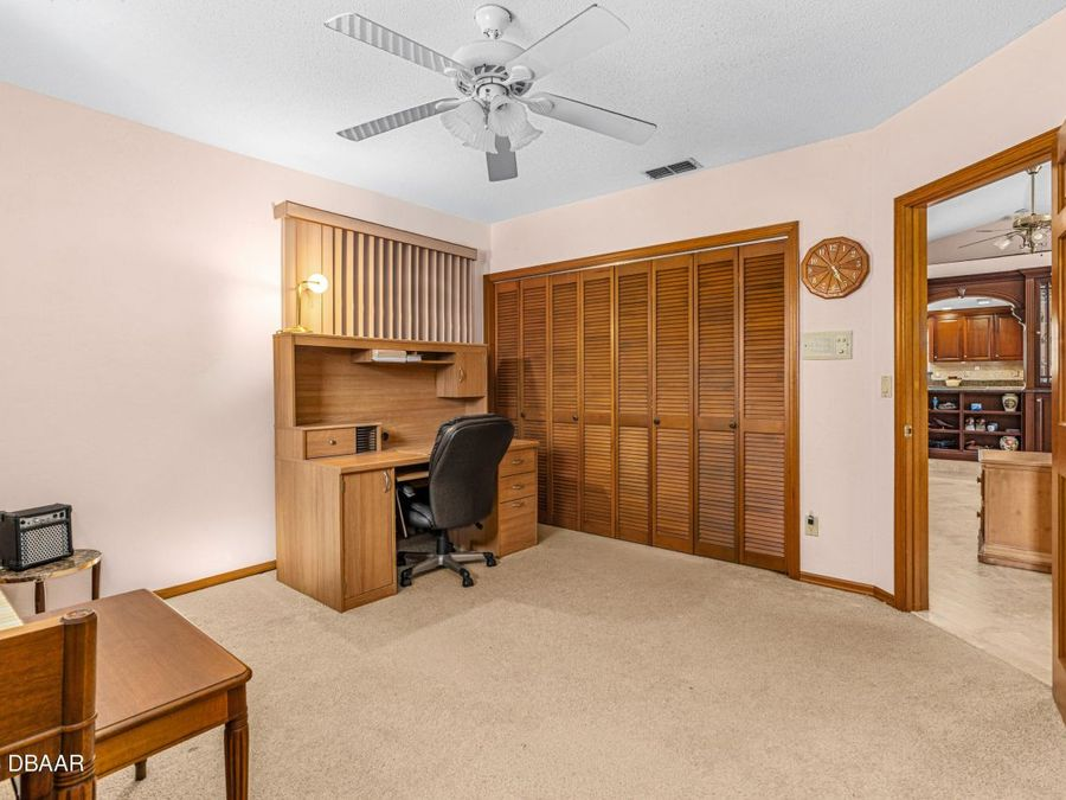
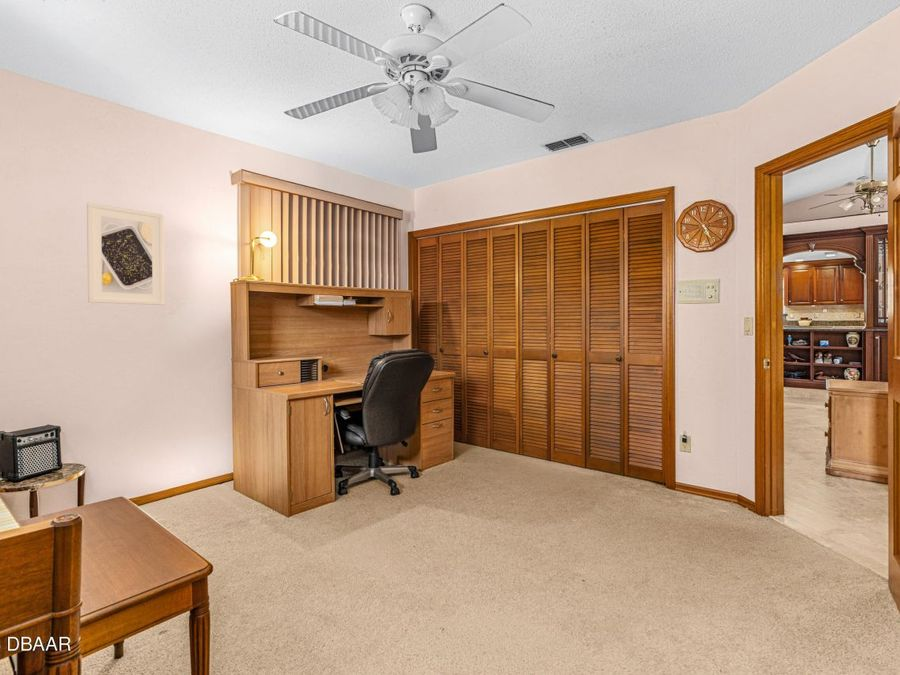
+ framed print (127, 256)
